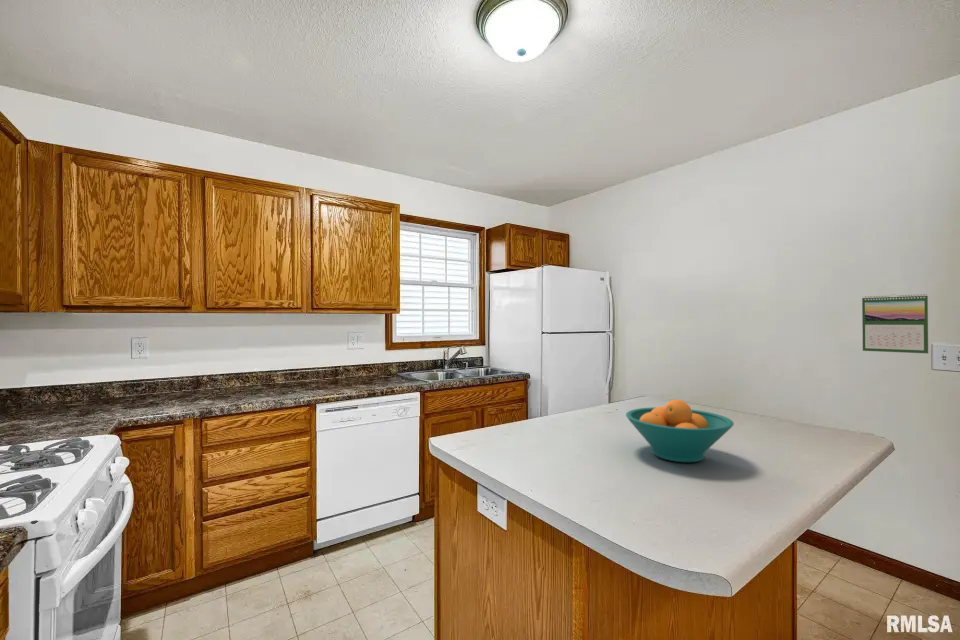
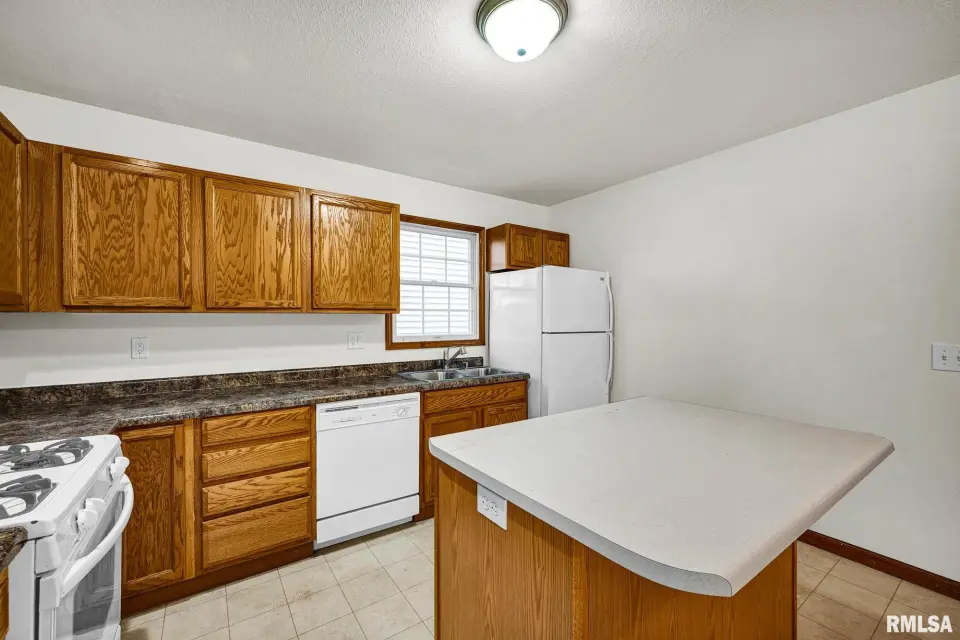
- fruit bowl (677, 427)
- calendar (893, 323)
